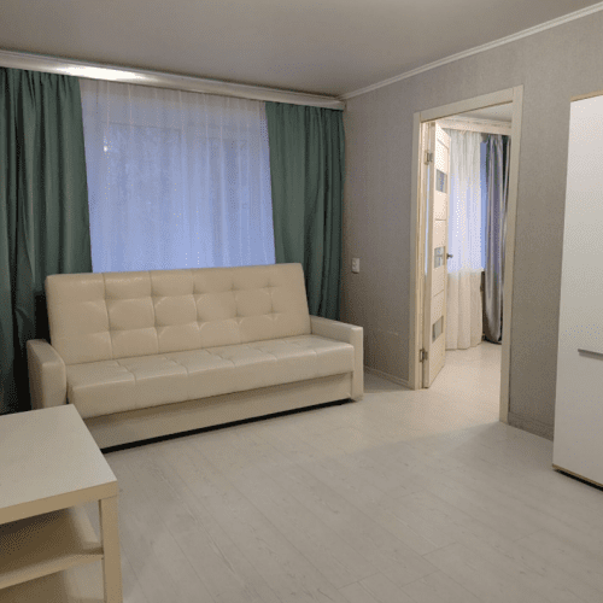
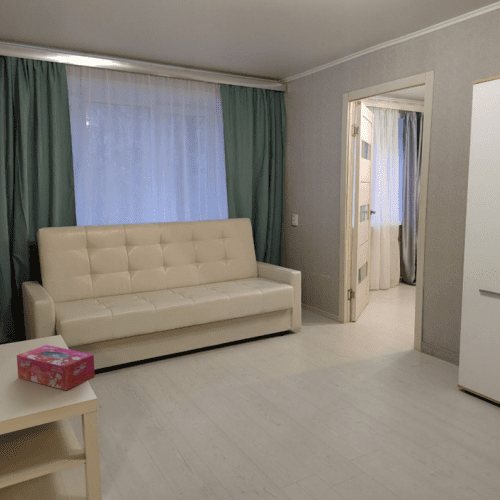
+ tissue box (55, 366)
